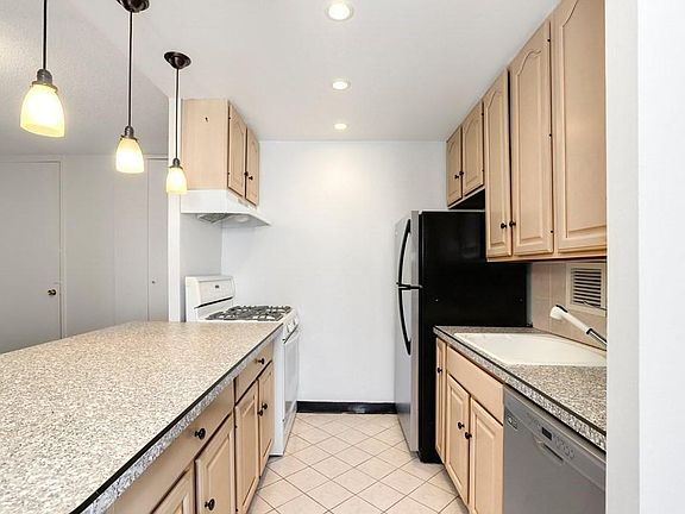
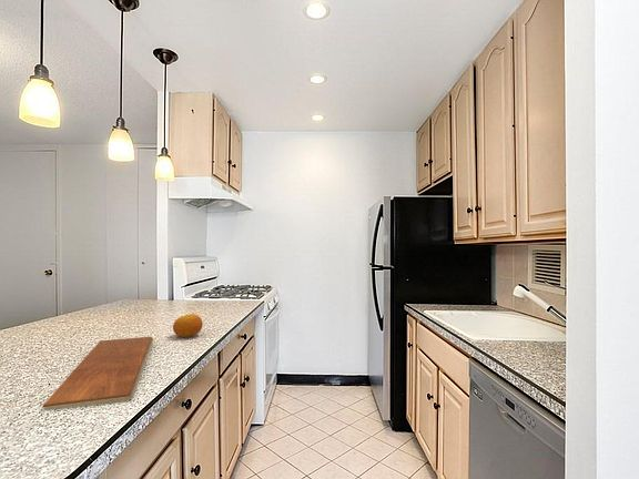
+ fruit (187, 325)
+ chopping board (112, 364)
